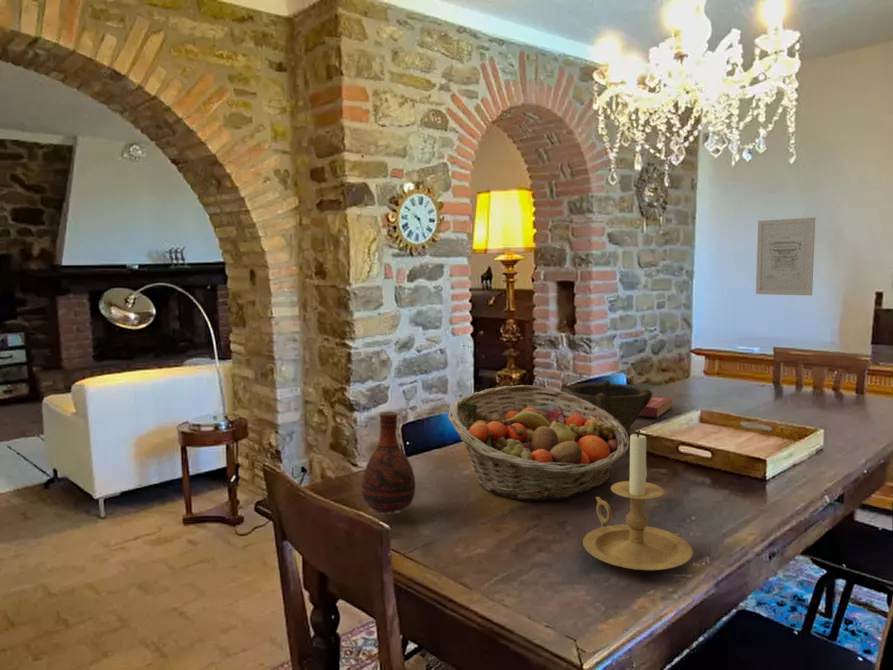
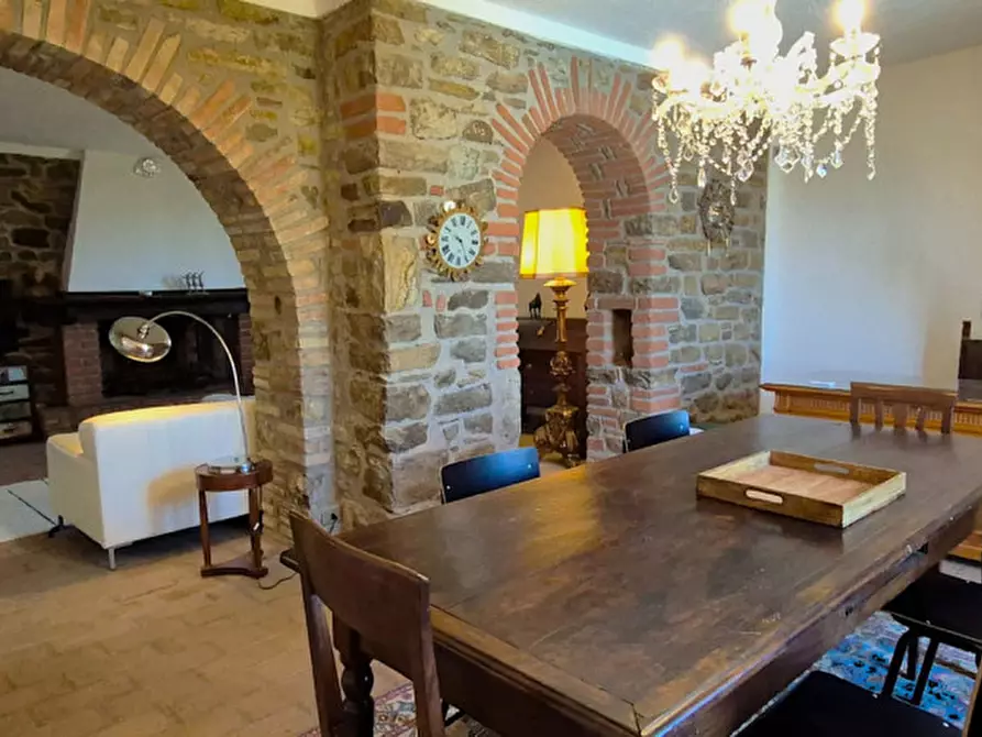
- book (641, 412)
- vase (409, 470)
- wall art (784, 257)
- bowl (605, 407)
- candle holder (637, 494)
- fruit basket (539, 438)
